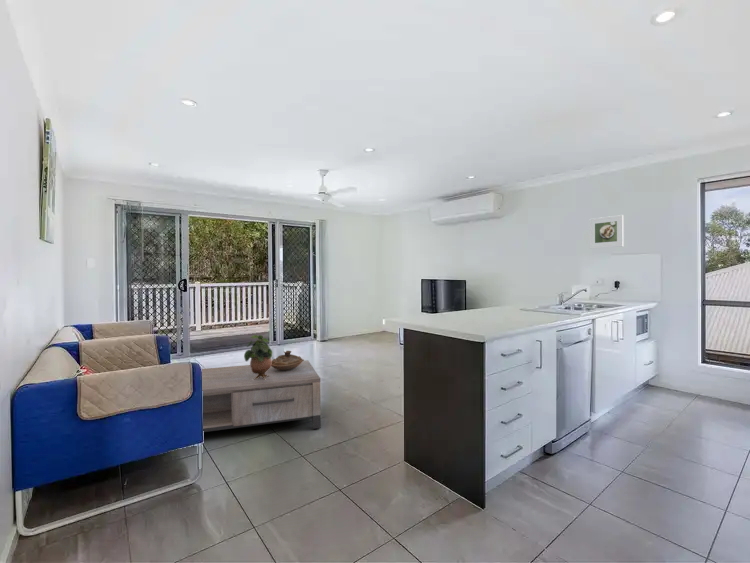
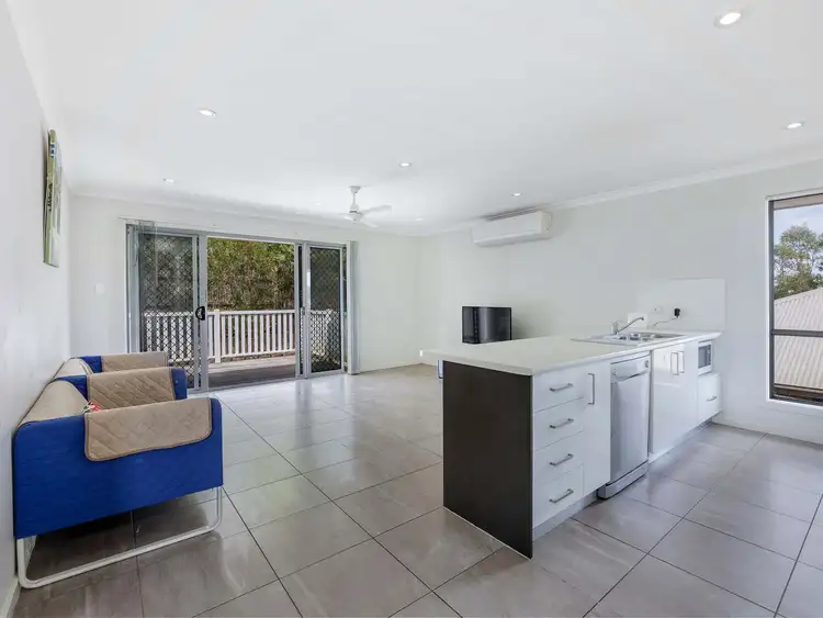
- potted plant (258, 356)
- decorative bowl (286, 359)
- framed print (605, 232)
- coffee table (241, 398)
